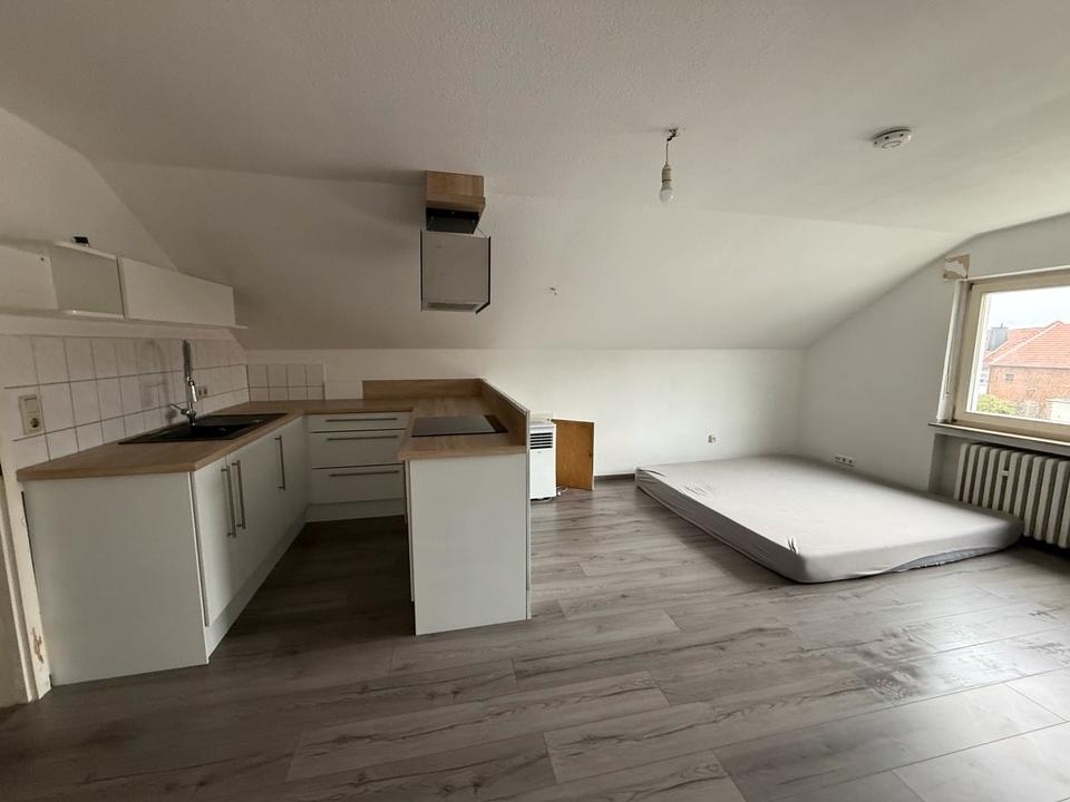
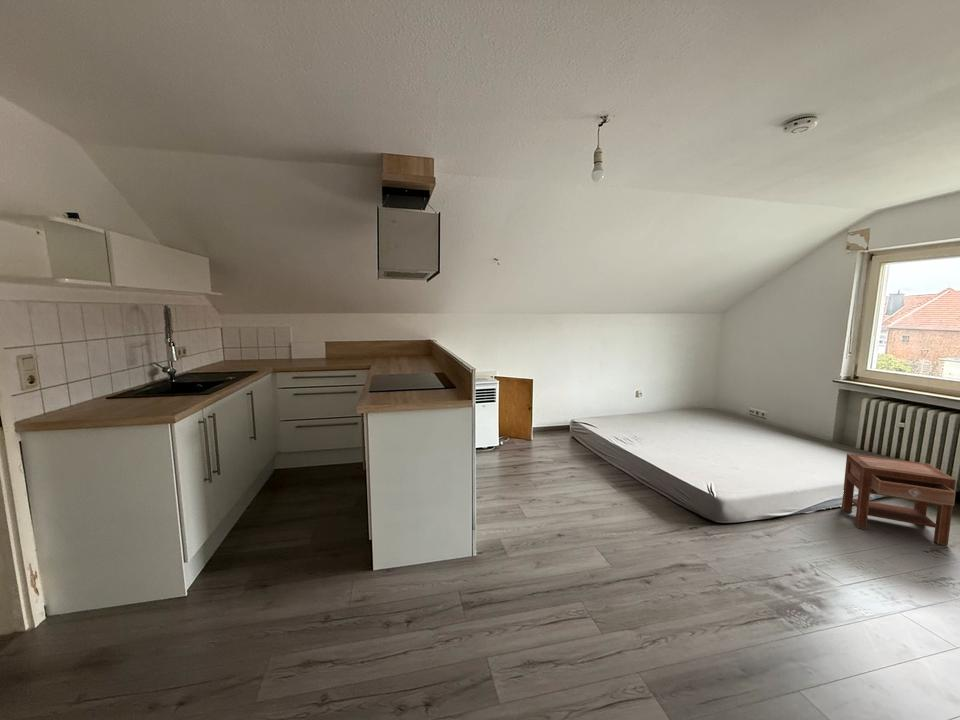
+ nightstand (895, 497)
